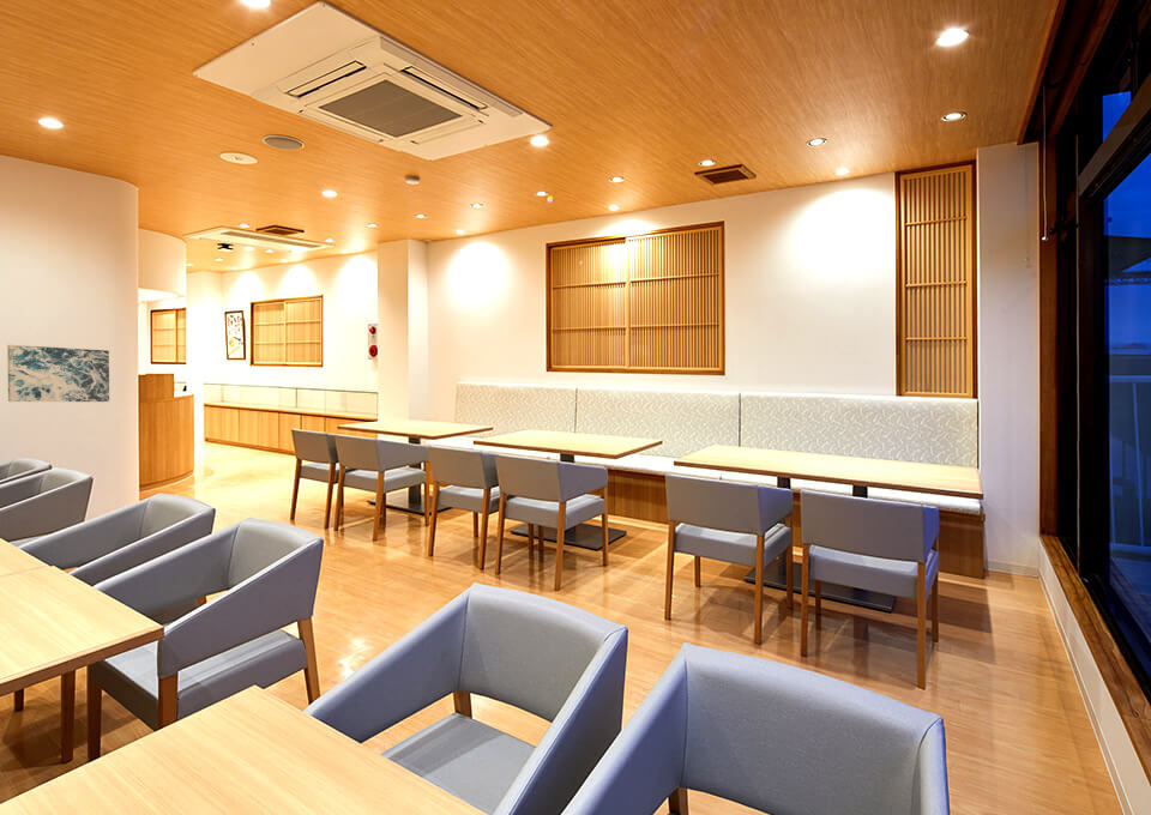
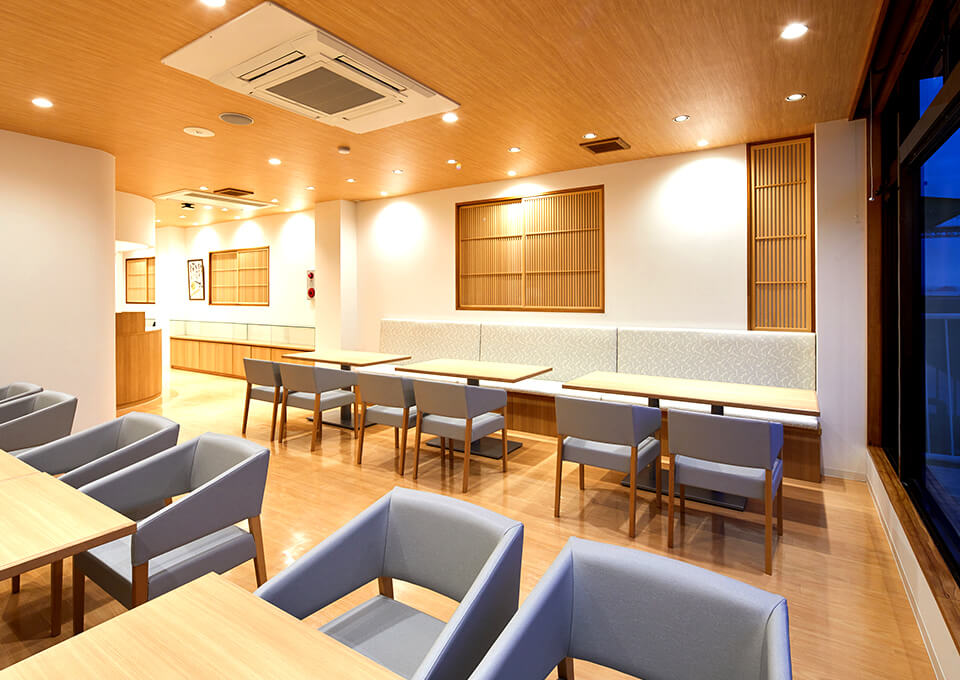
- wall art (60, 374)
